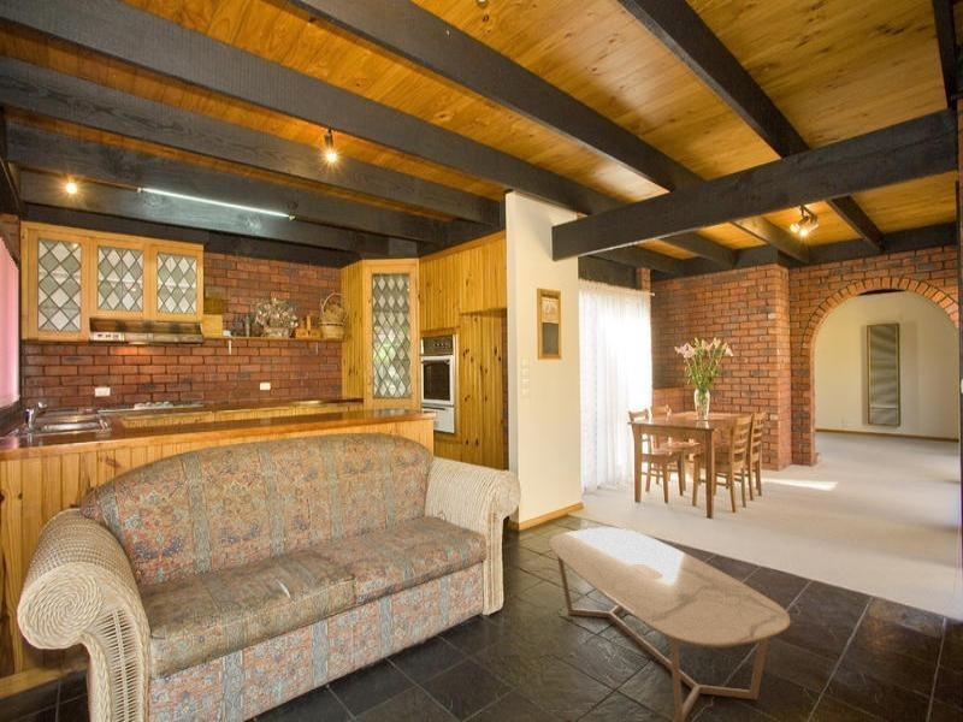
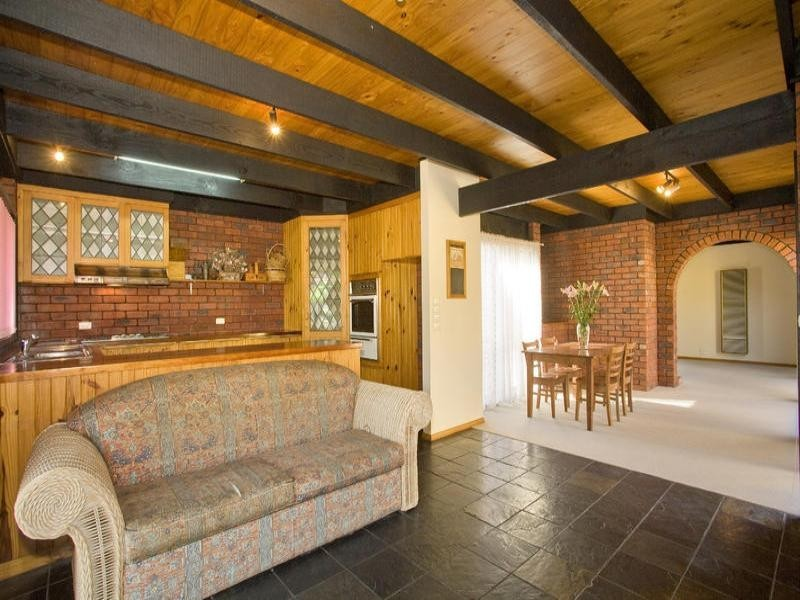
- coffee table (648, 609)
